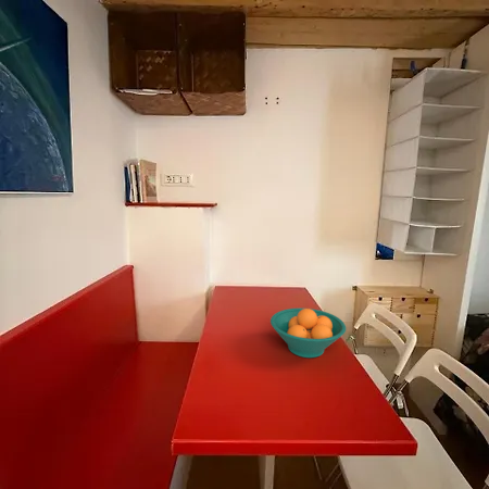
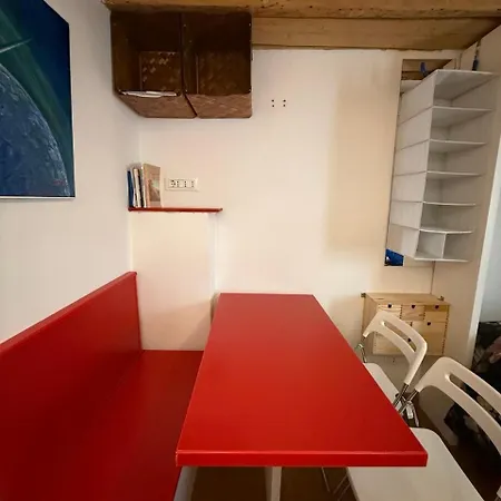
- fruit bowl (306, 329)
